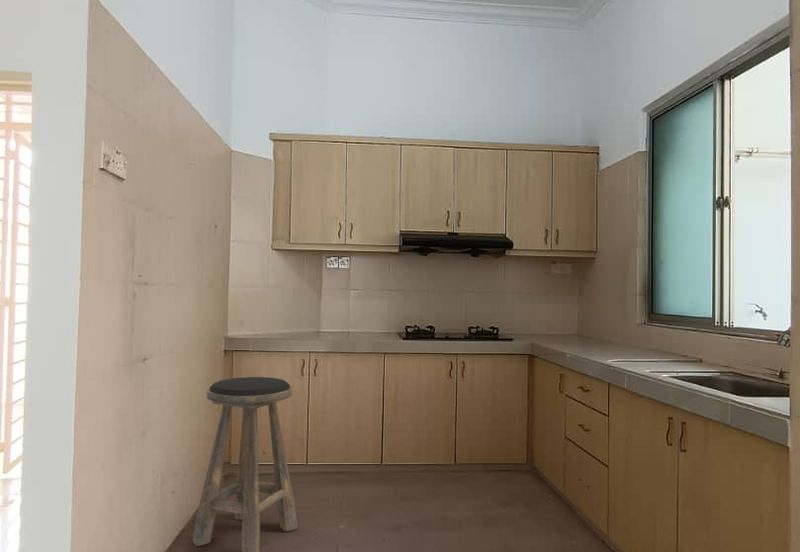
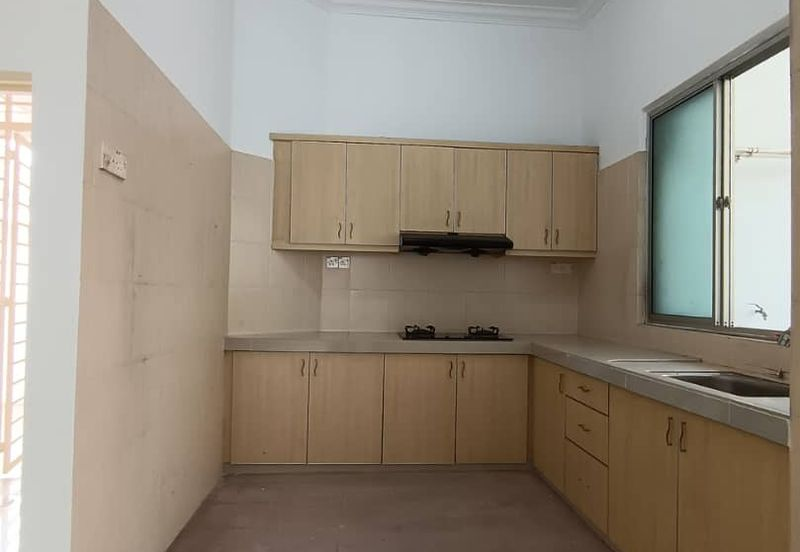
- stool (248, 458)
